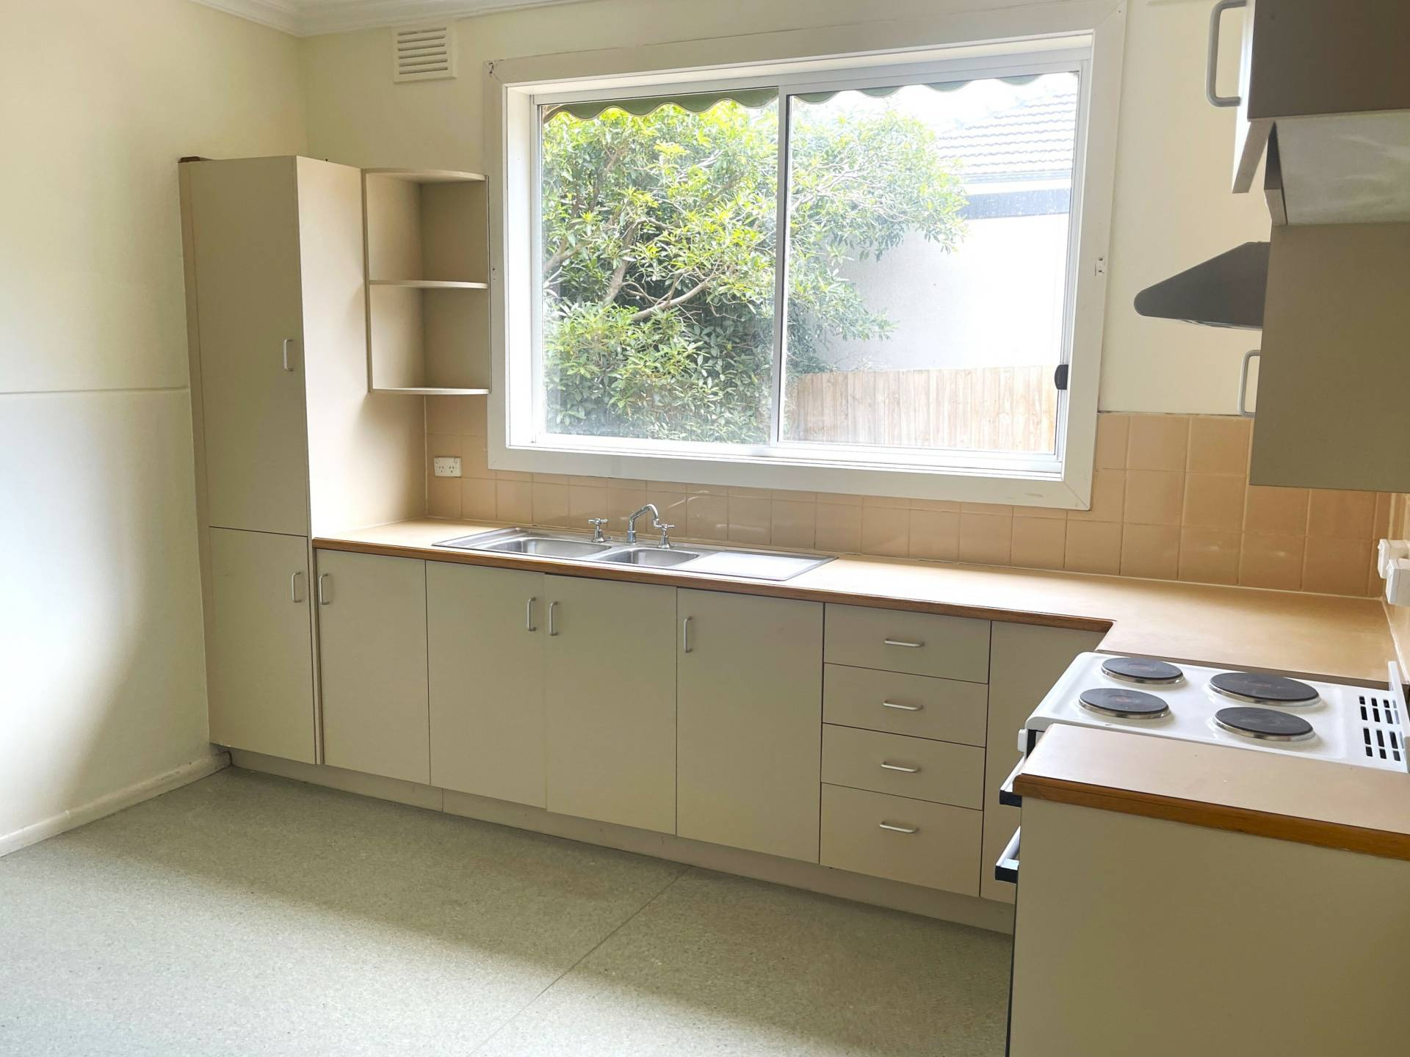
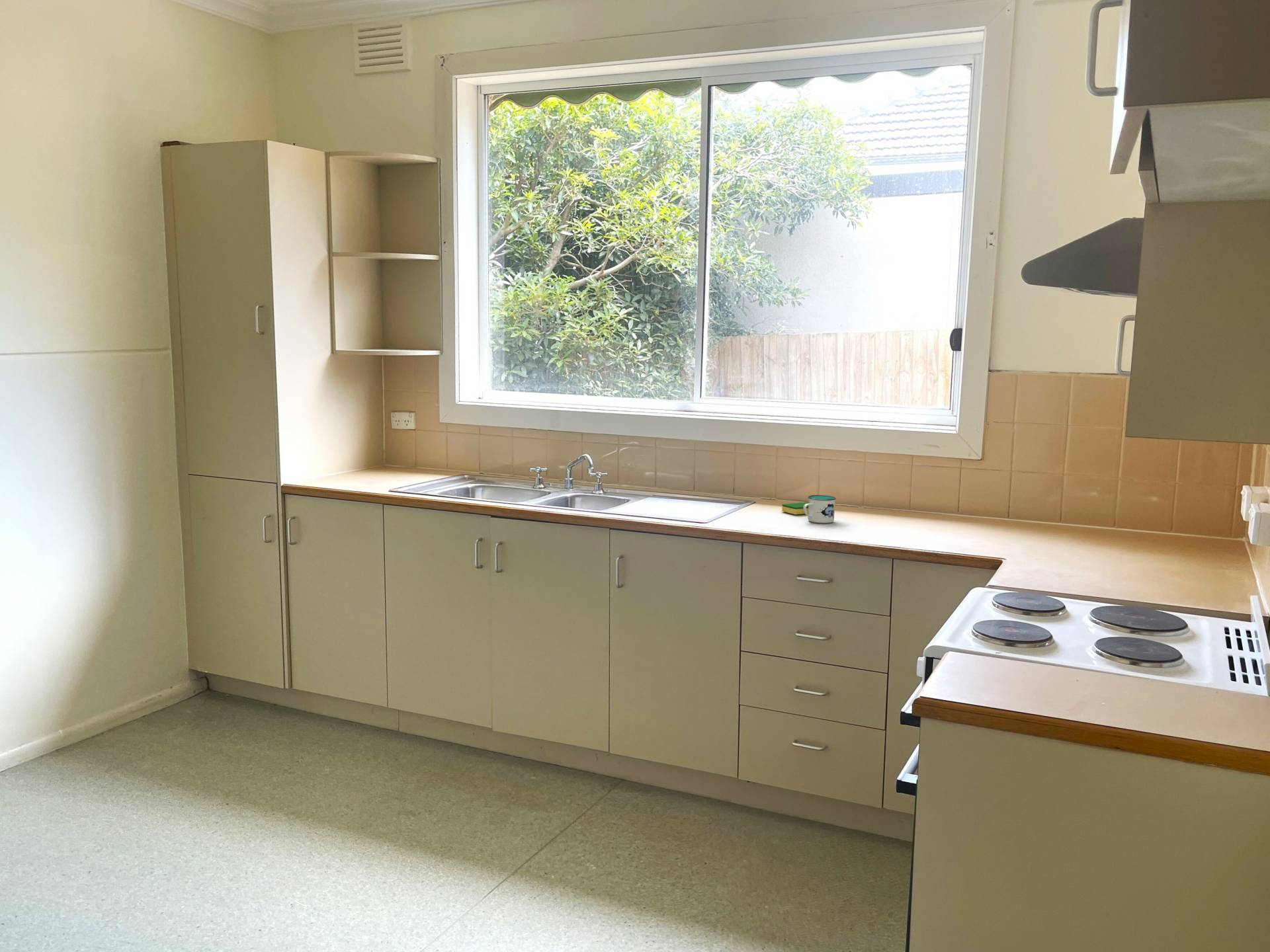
+ mug (818, 509)
+ dish sponge (806, 508)
